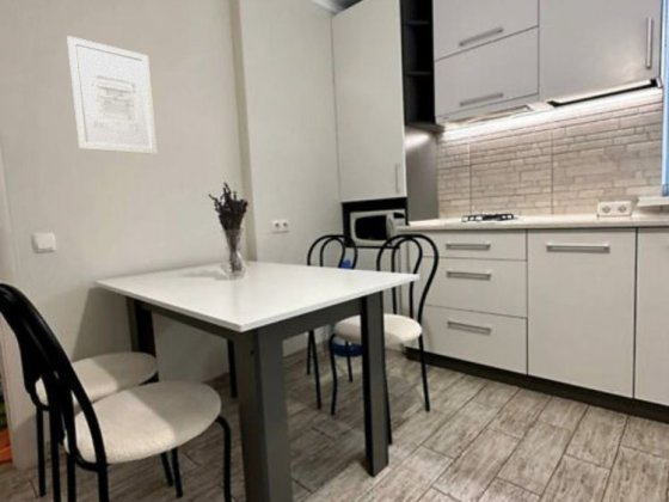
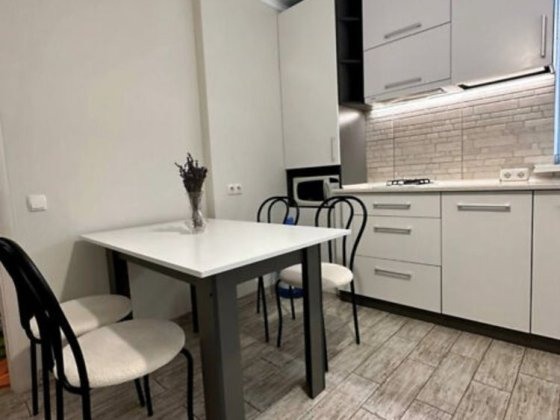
- wall art (115, 99)
